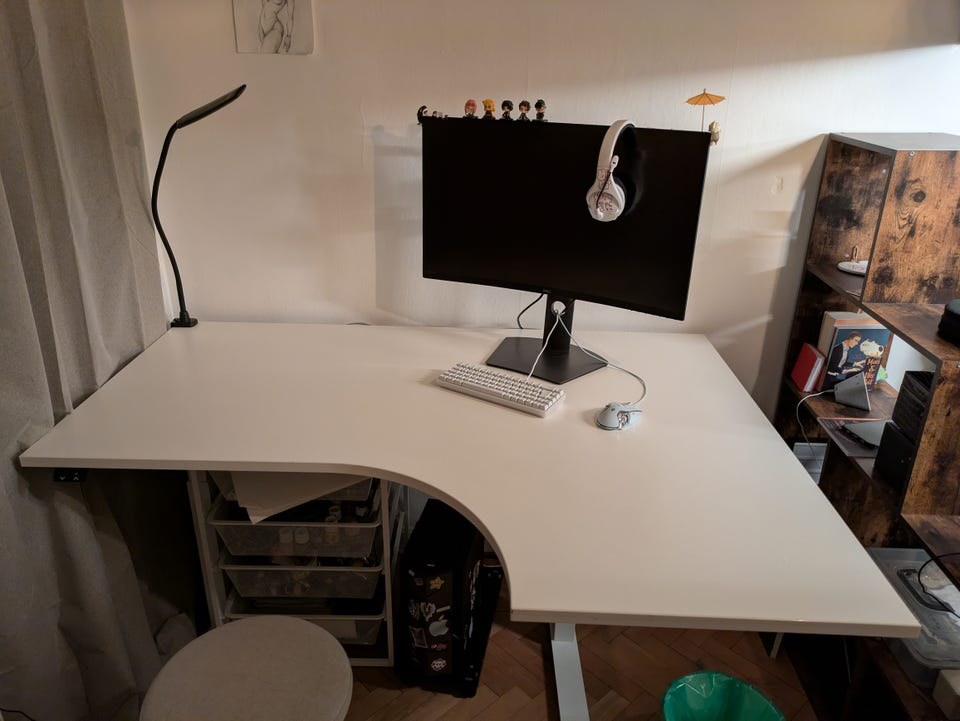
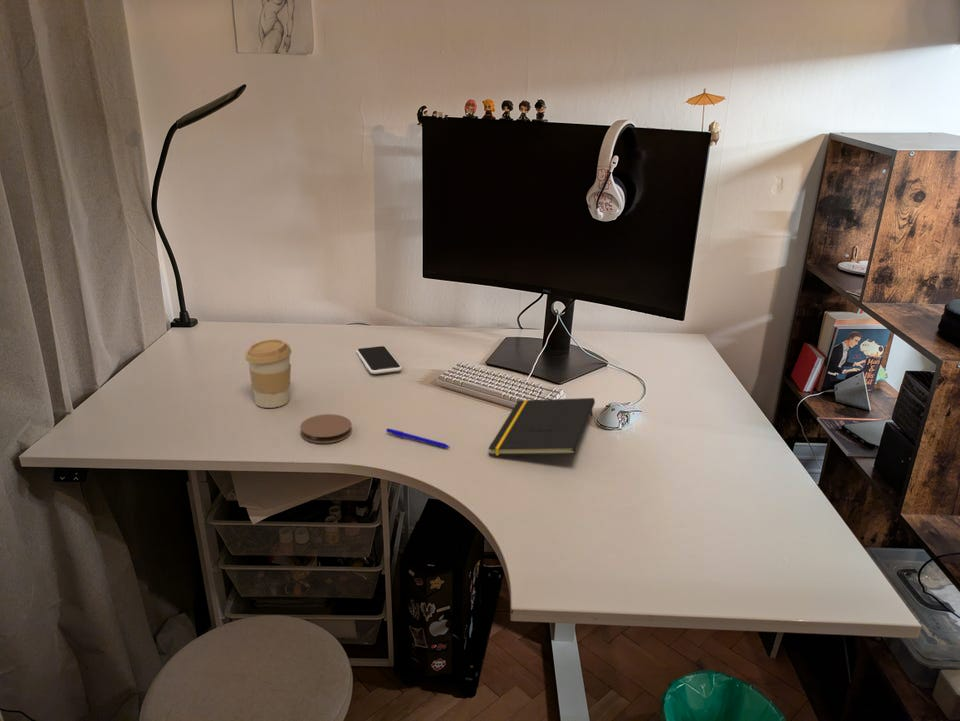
+ pen (418, 438)
+ coaster (326, 428)
+ smartphone (378, 359)
+ notepad (544, 425)
+ coffee cup (270, 372)
